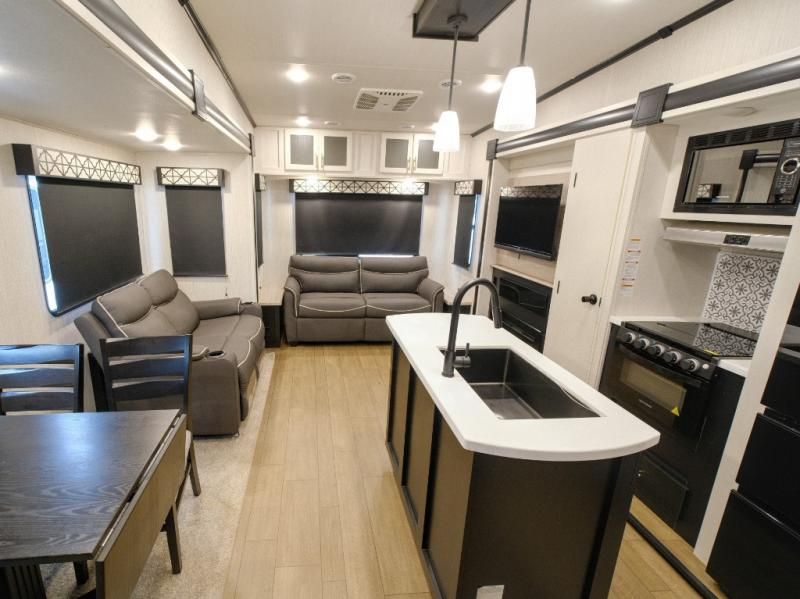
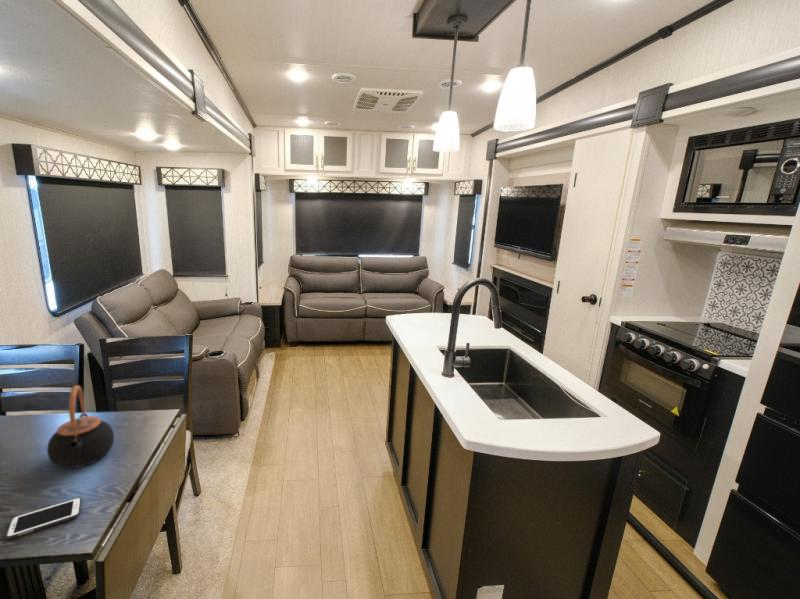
+ cell phone (46, 517)
+ teapot (78, 425)
